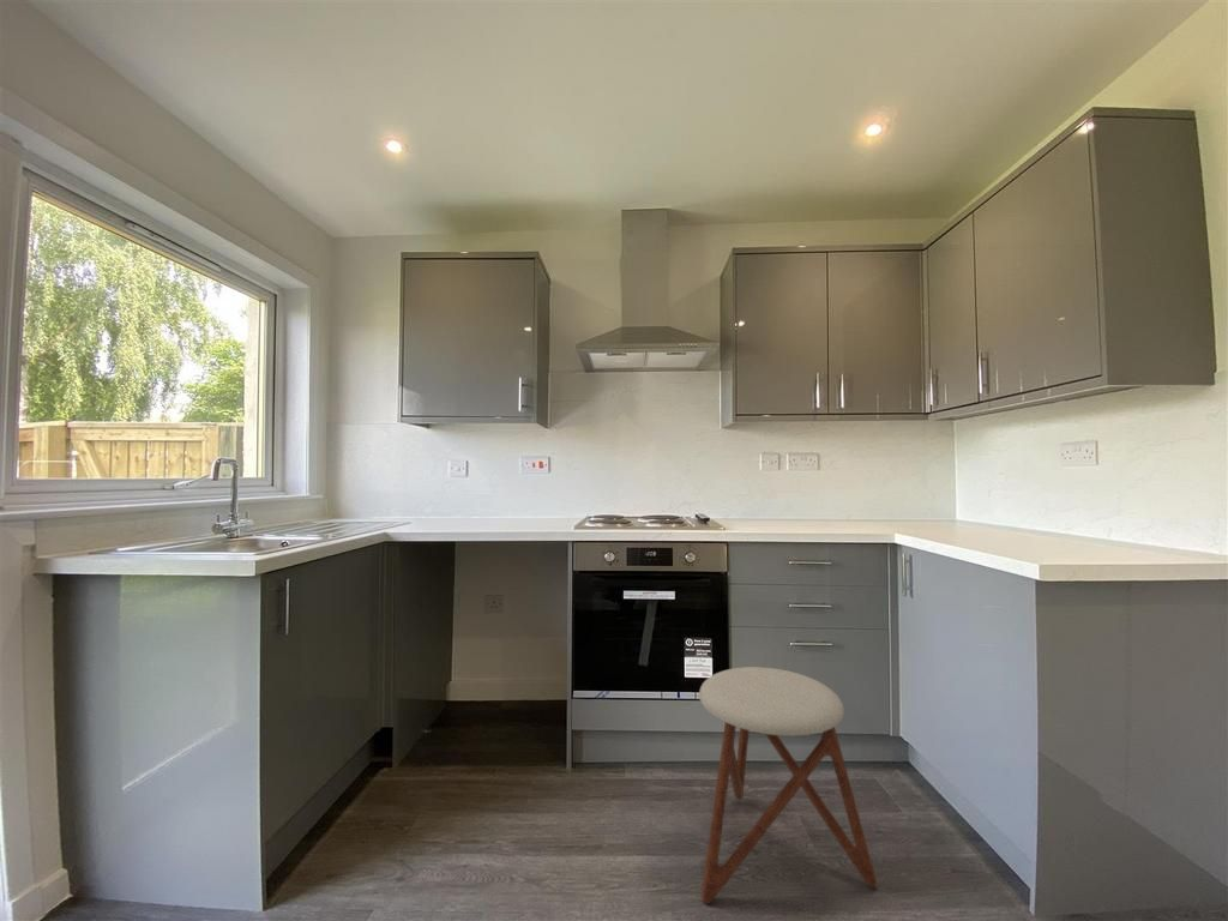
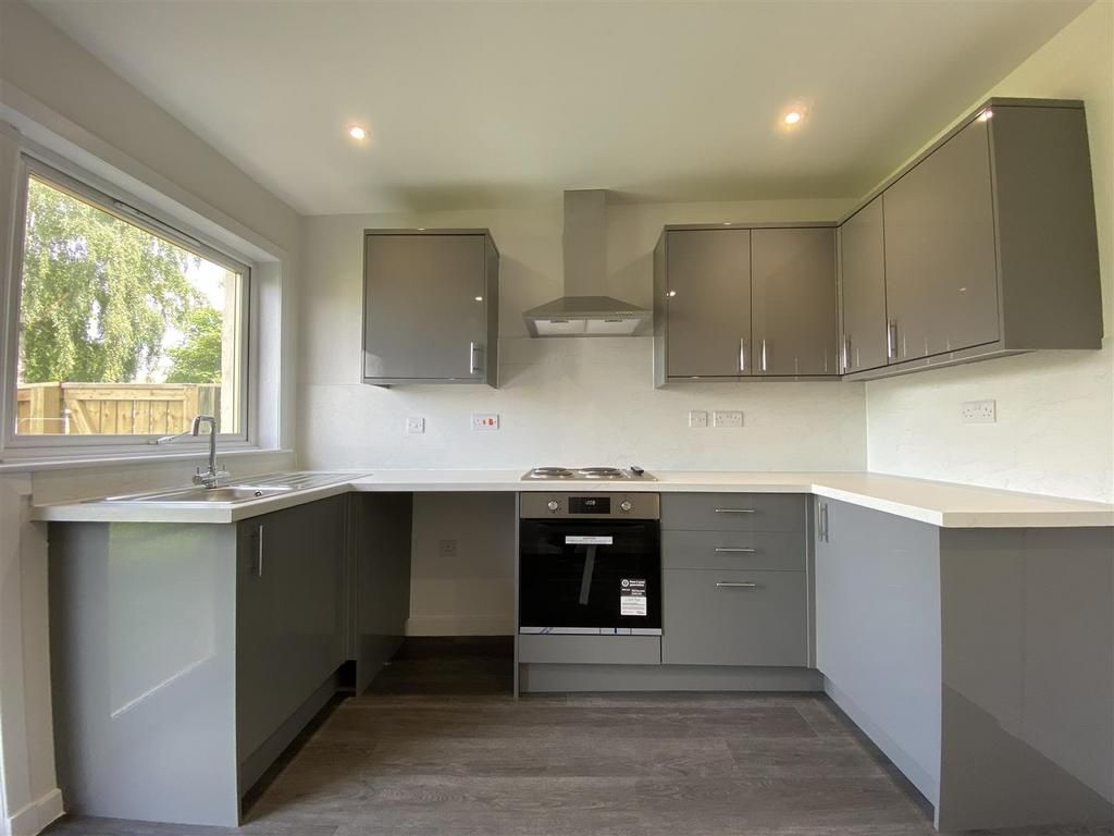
- stool (744, 776)
